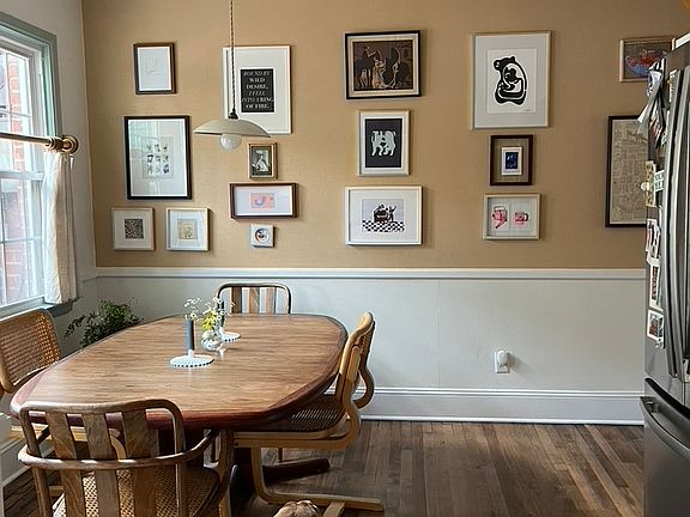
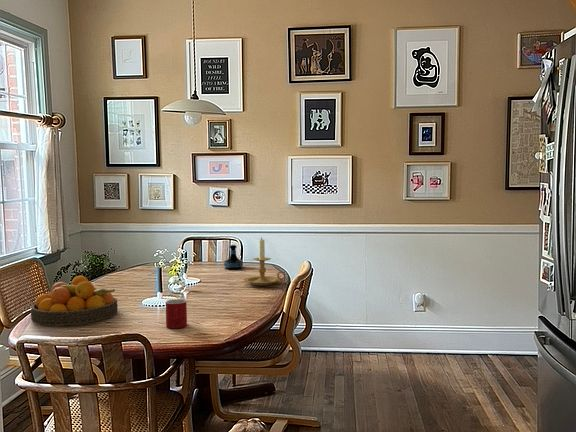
+ candle holder (262, 260)
+ tequila bottle (233, 256)
+ fruit bowl (74, 297)
+ mug (176, 314)
